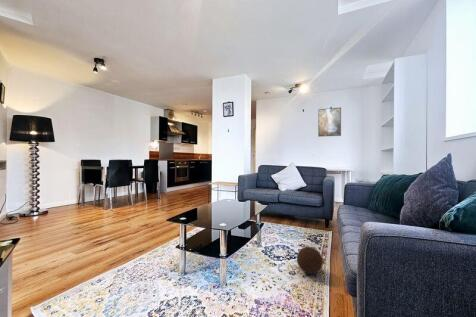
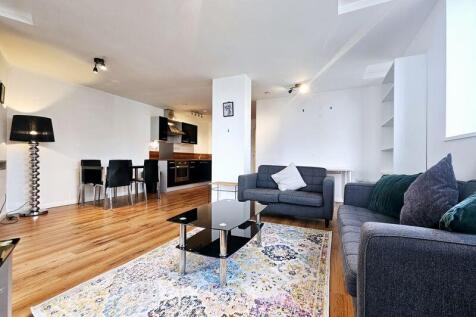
- ball (309, 260)
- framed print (329, 122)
